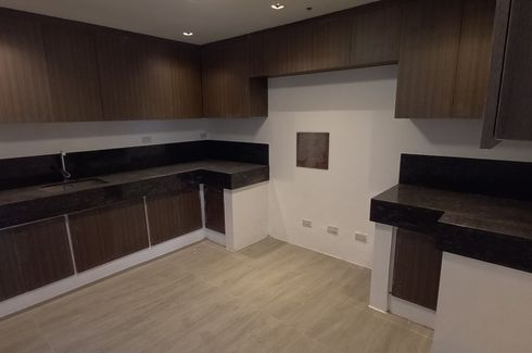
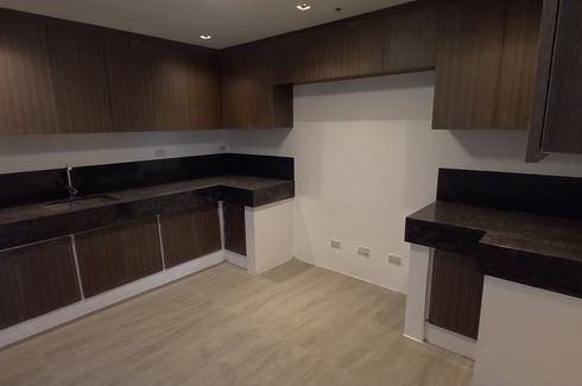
- wall art (312, 150)
